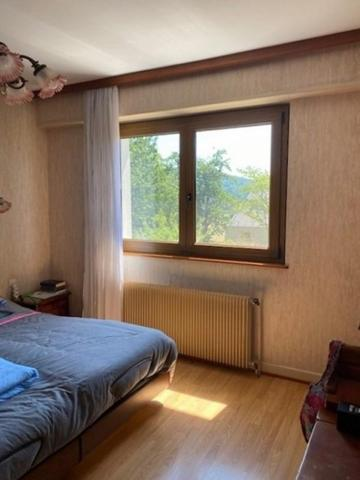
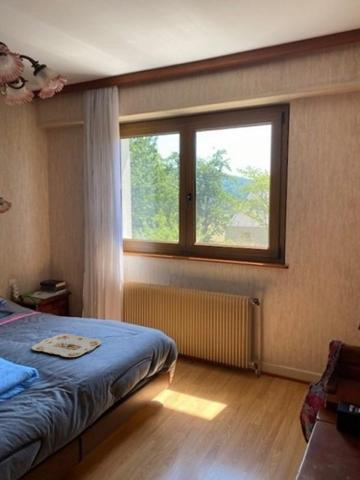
+ serving tray (67, 345)
